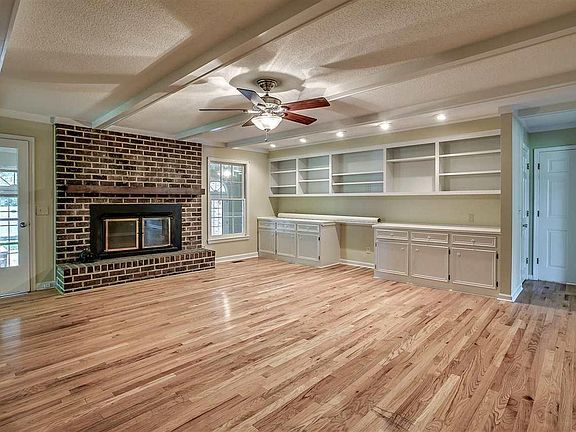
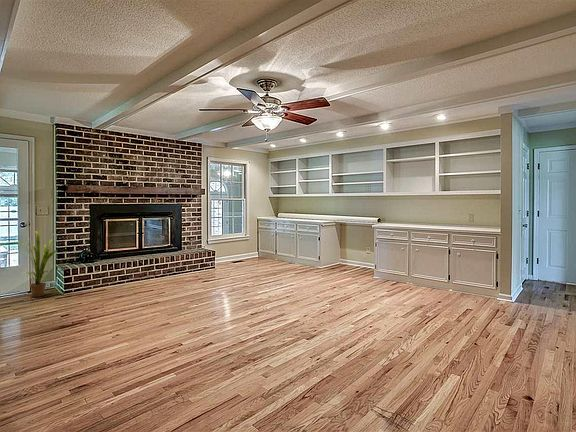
+ house plant (35, 263)
